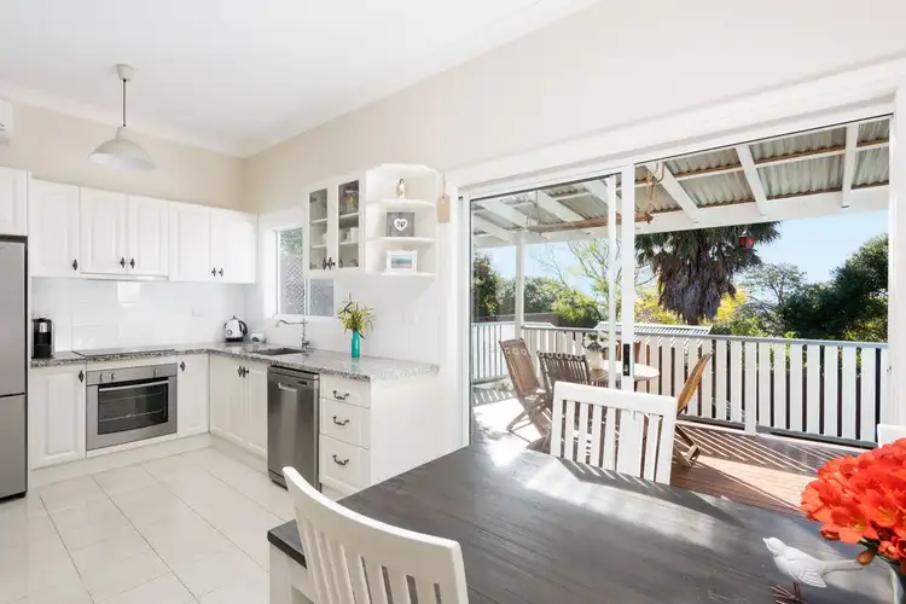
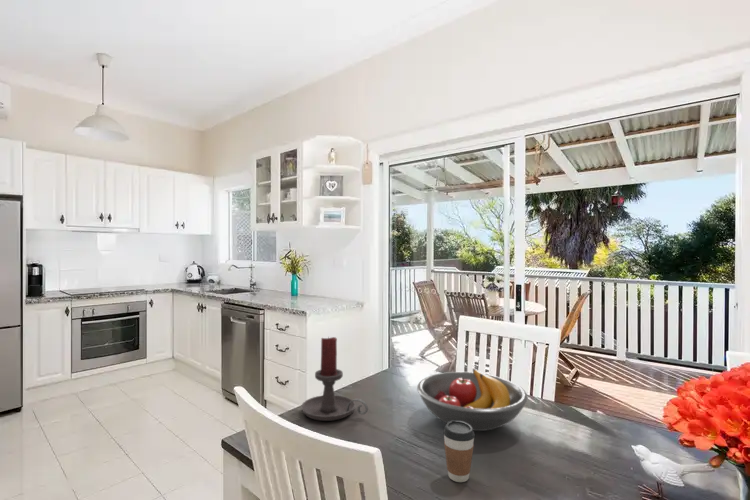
+ fruit bowl (470, 399)
+ candle holder (335, 374)
+ coffee cup (458, 451)
